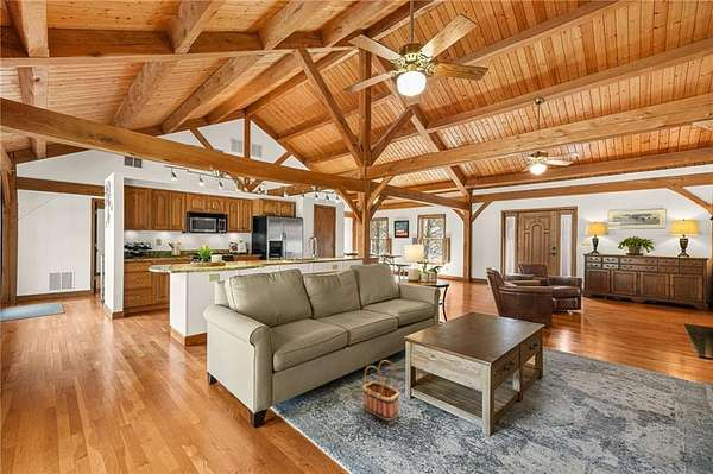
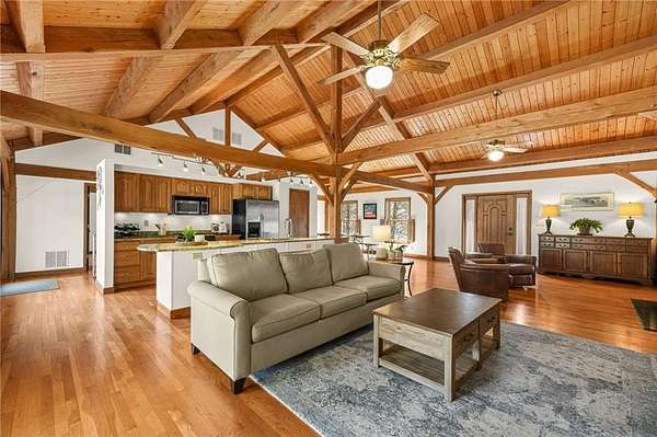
- basket (380, 386)
